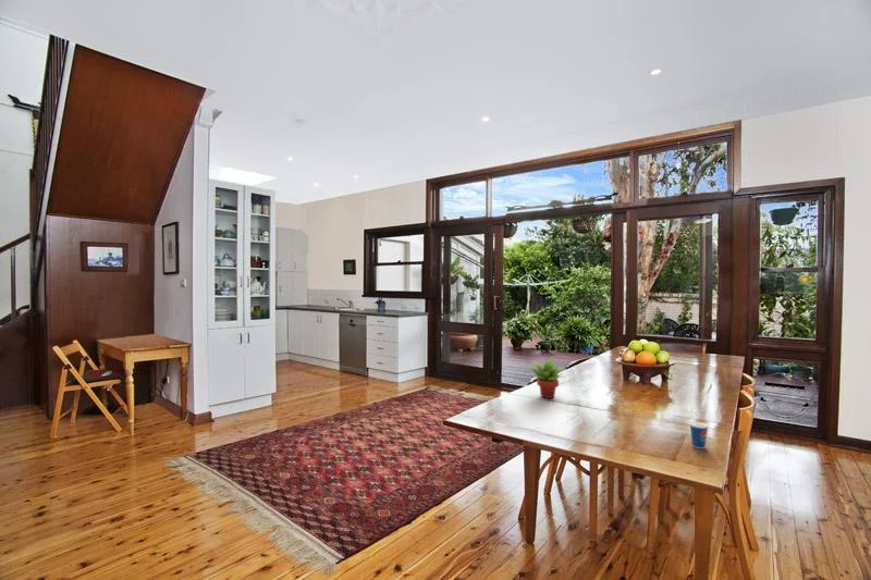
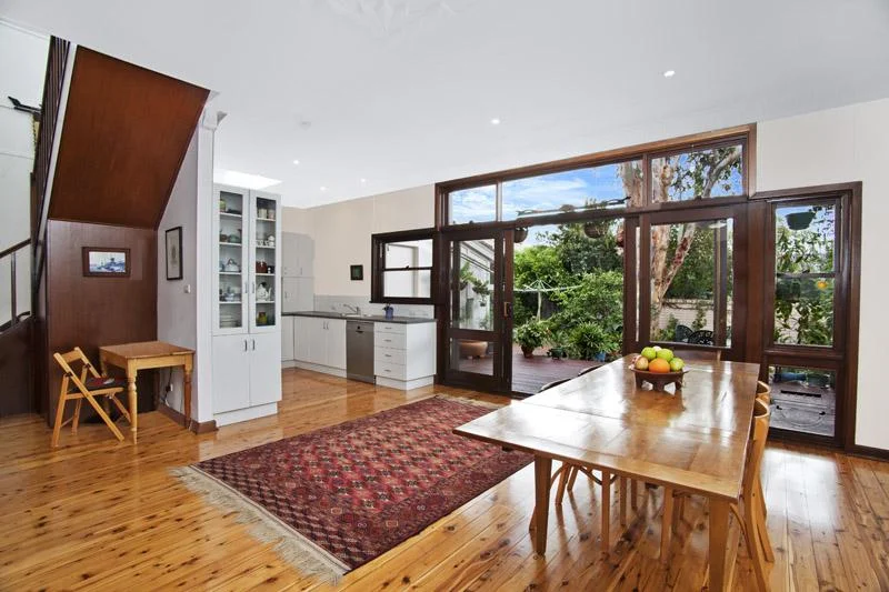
- cup (698, 429)
- succulent plant (545, 377)
